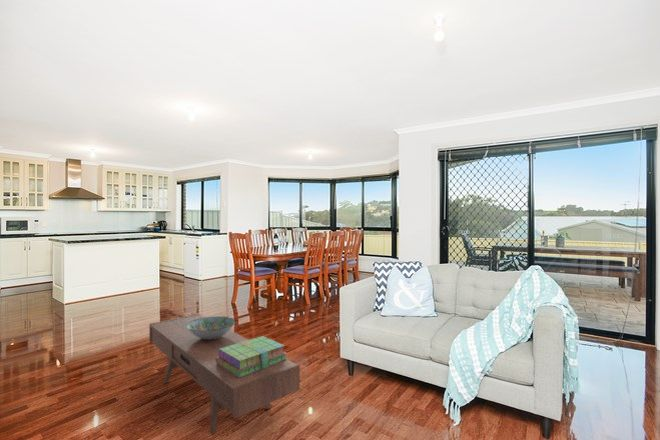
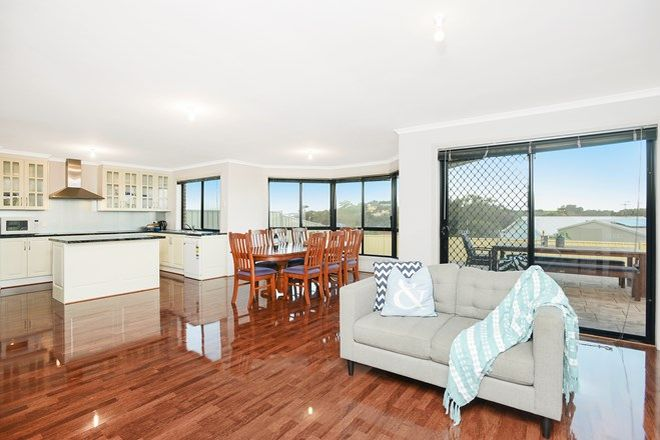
- stack of books (252, 353)
- decorative bowl (211, 329)
- coffee table (212, 367)
